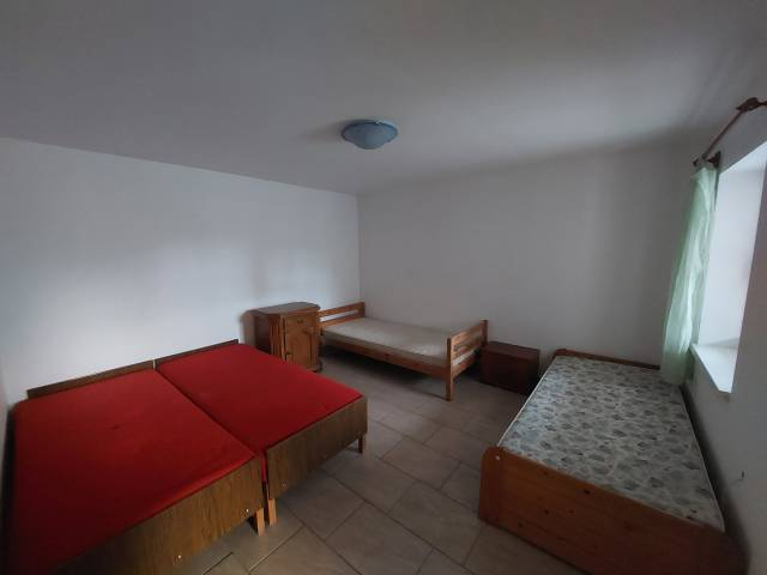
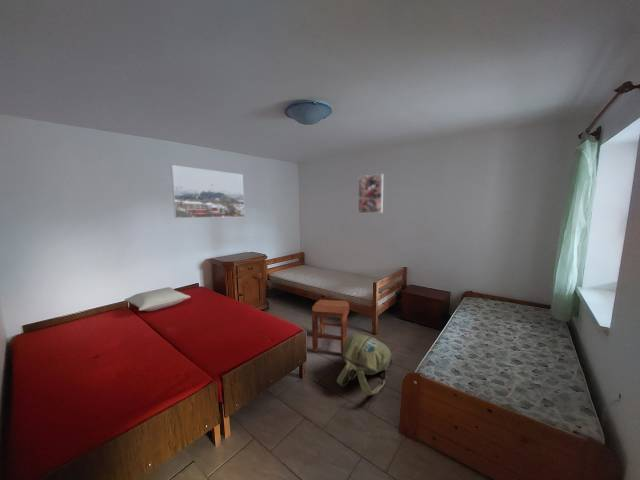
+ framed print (212, 194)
+ backpack (364, 359)
+ pillow (157, 298)
+ stool (331, 325)
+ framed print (370, 194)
